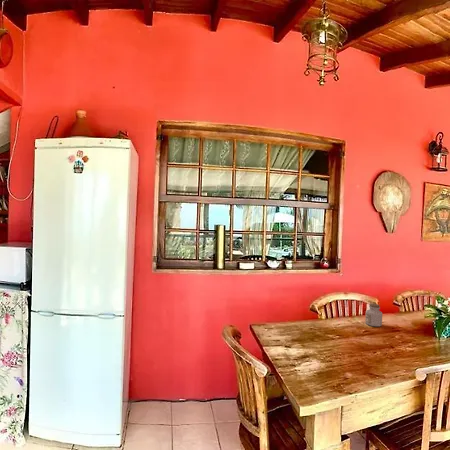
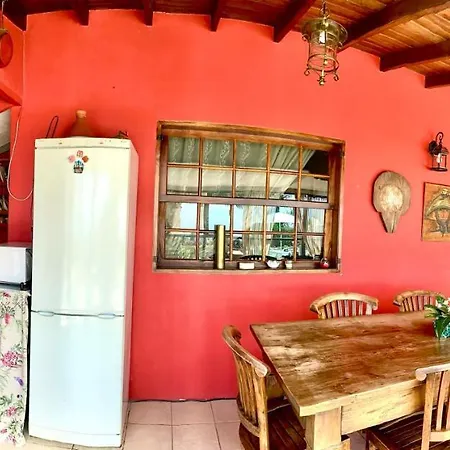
- jar (374, 314)
